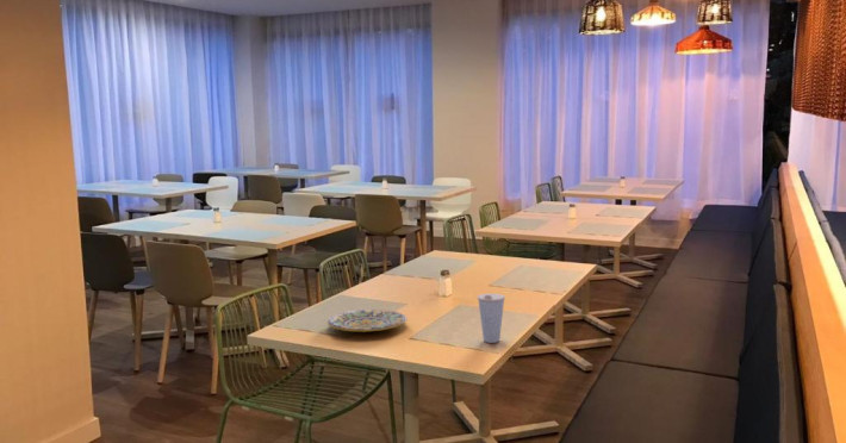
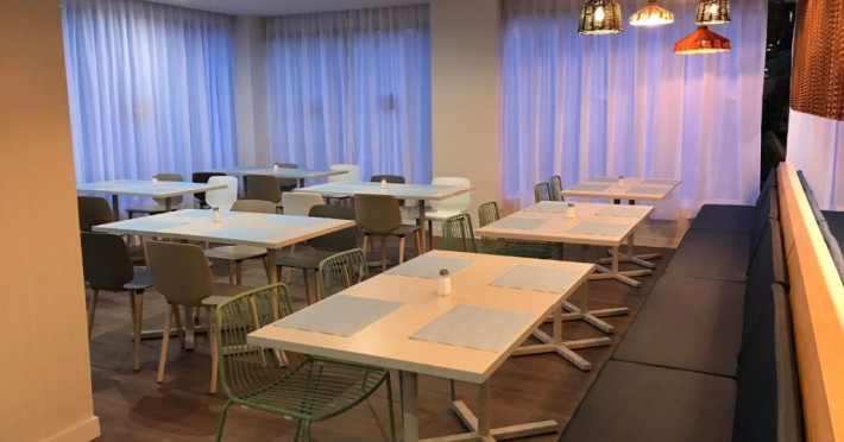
- cup (491, 317)
- plate (367, 323)
